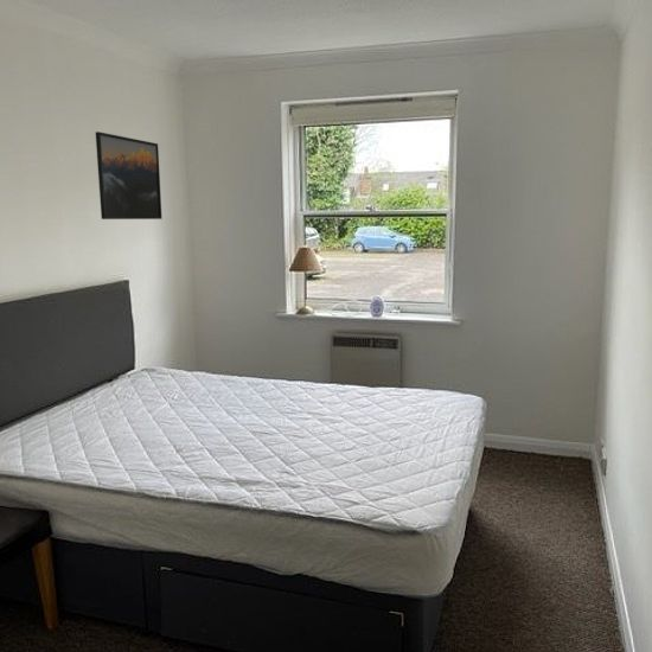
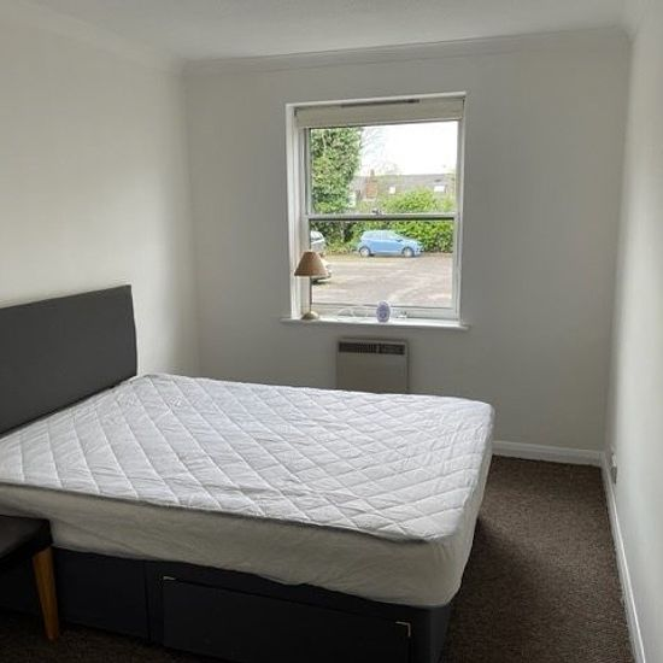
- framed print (130, 179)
